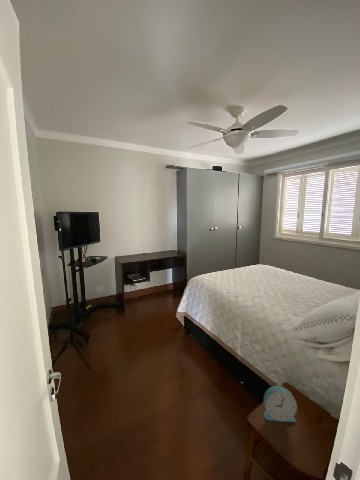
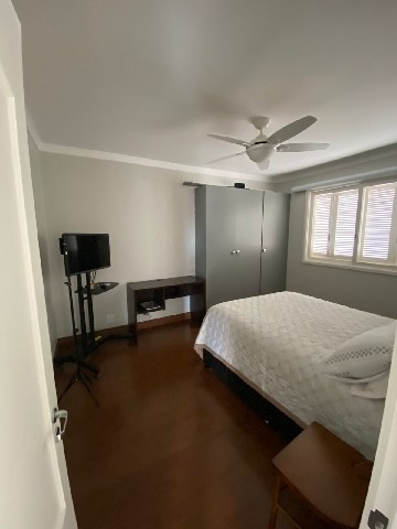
- alarm clock (278, 400)
